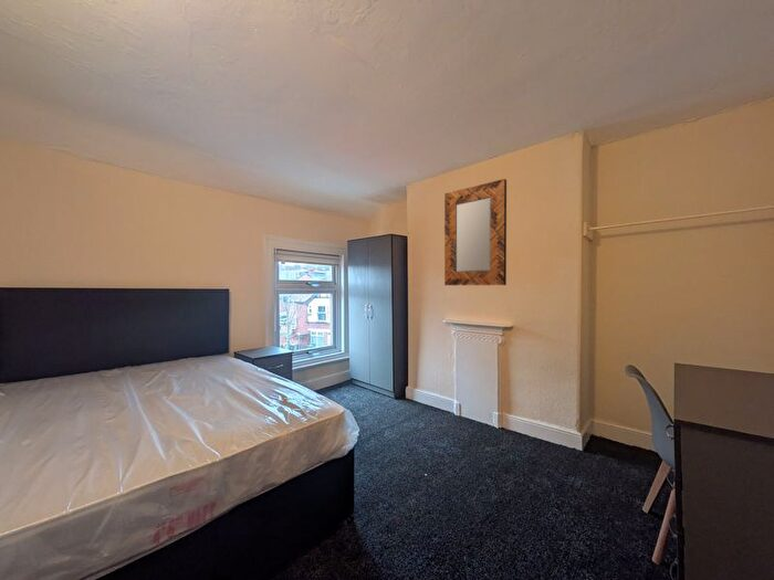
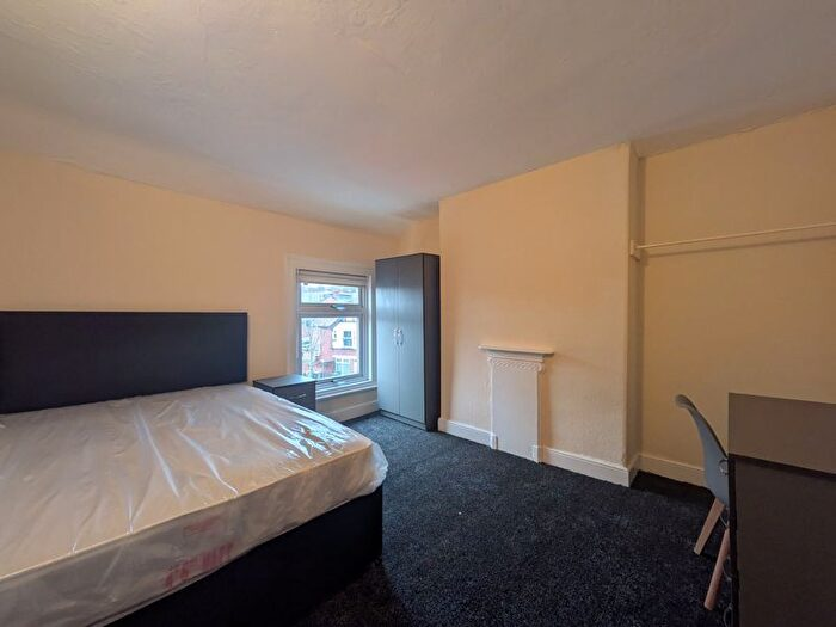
- home mirror (473, 235)
